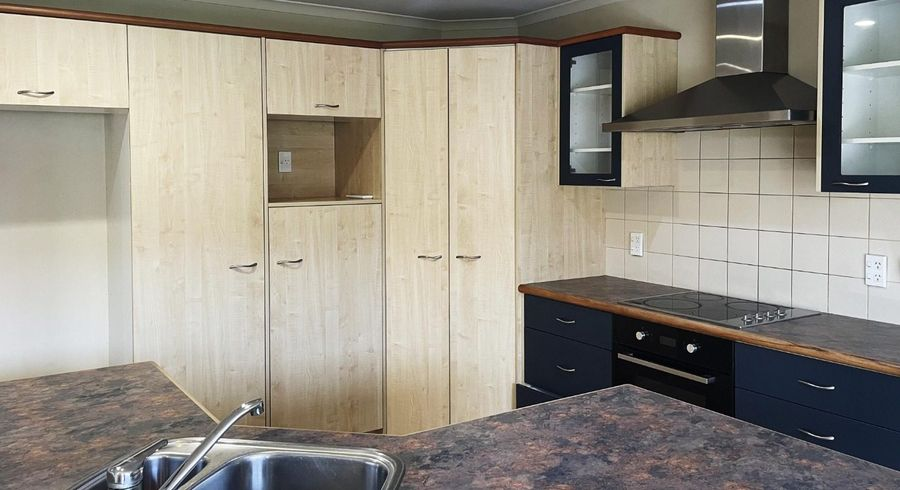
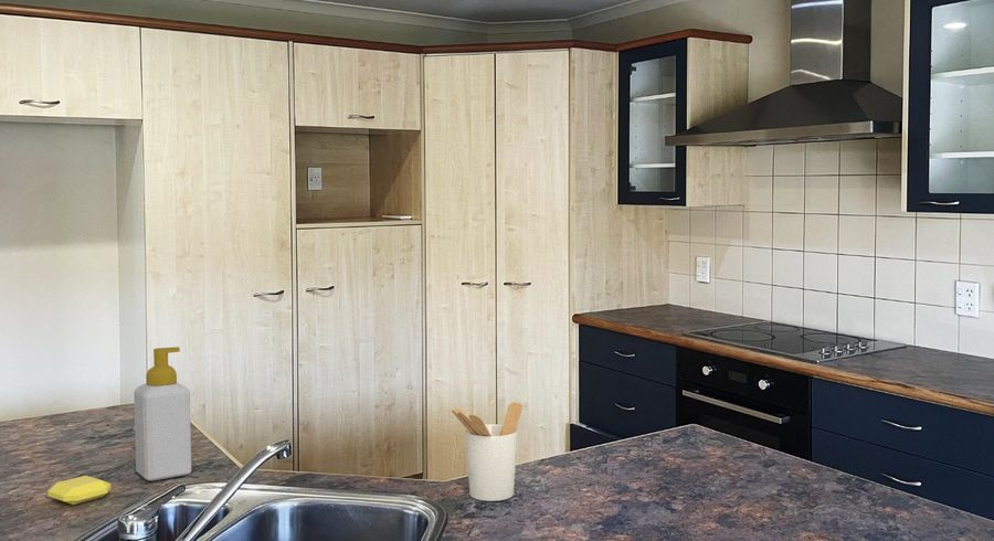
+ soap bottle (162, 411)
+ utensil holder (484, 449)
+ soap bar (80, 489)
